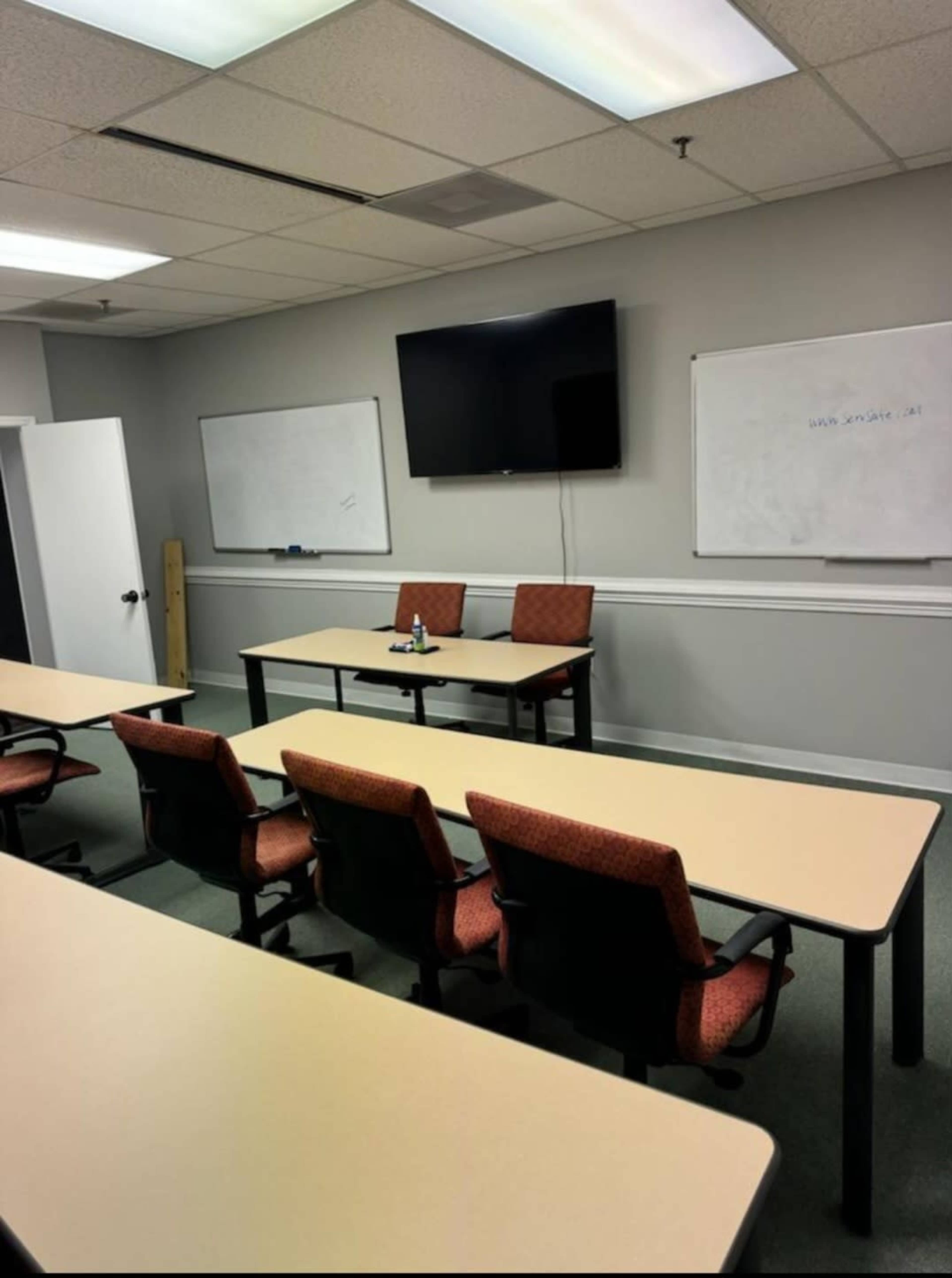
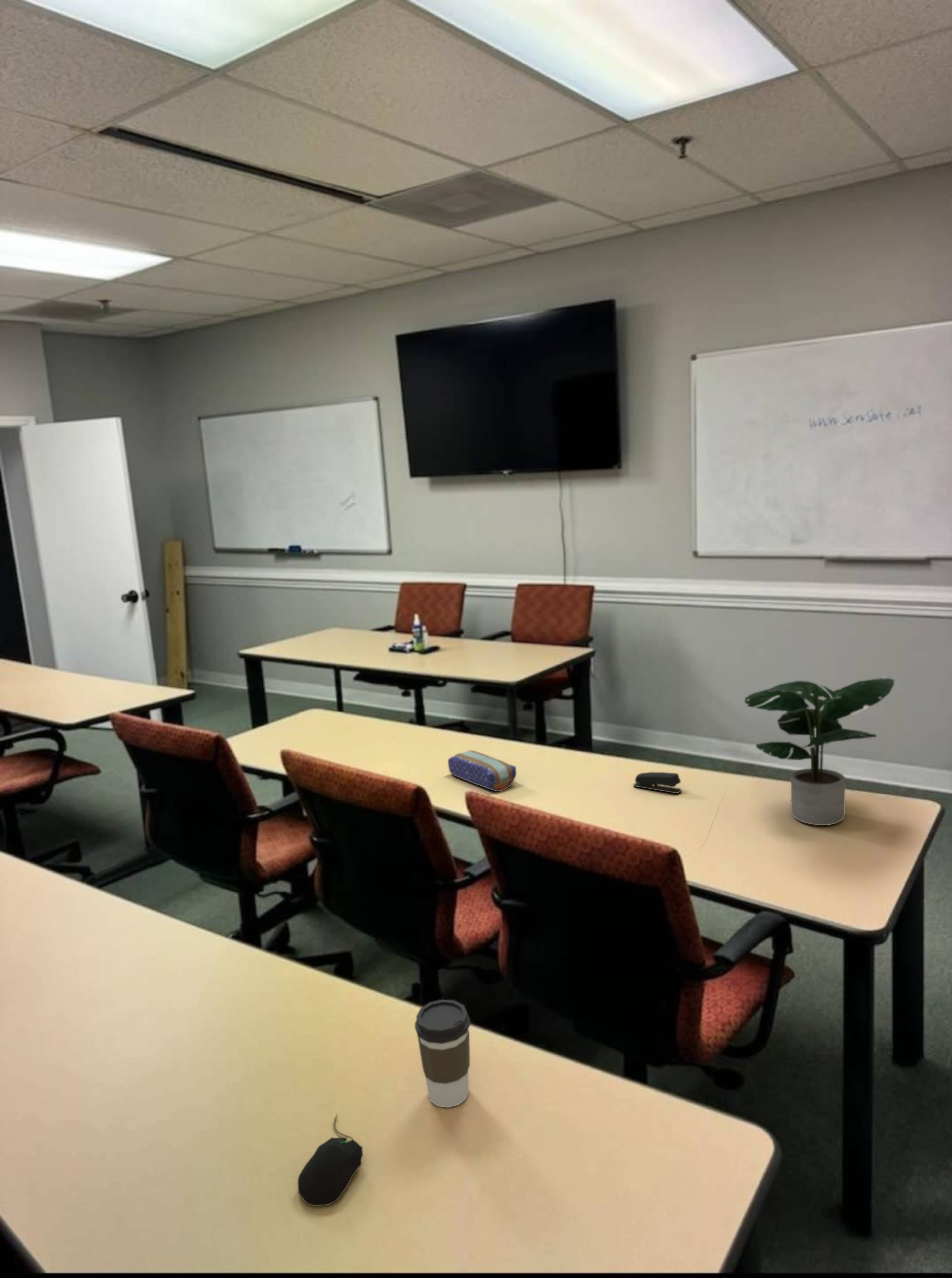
+ computer mouse (332, 1148)
+ stapler (657, 780)
+ potted plant (809, 744)
+ pencil case (481, 769)
+ coffee cup (445, 1054)
